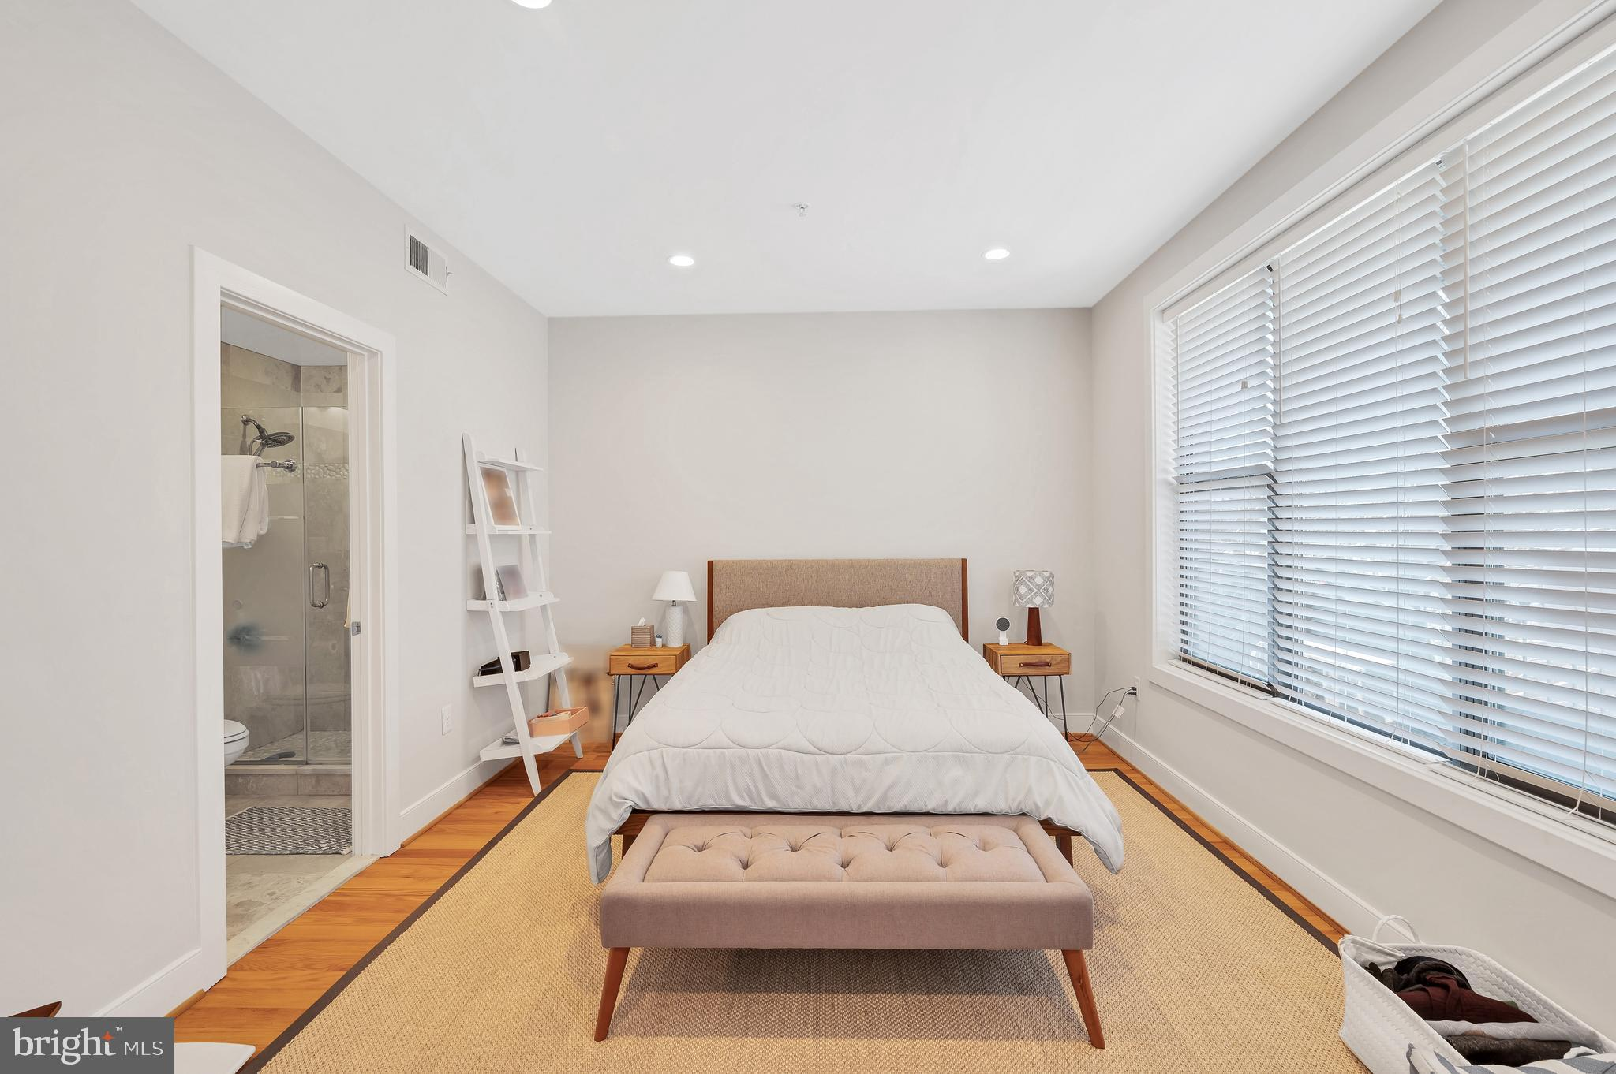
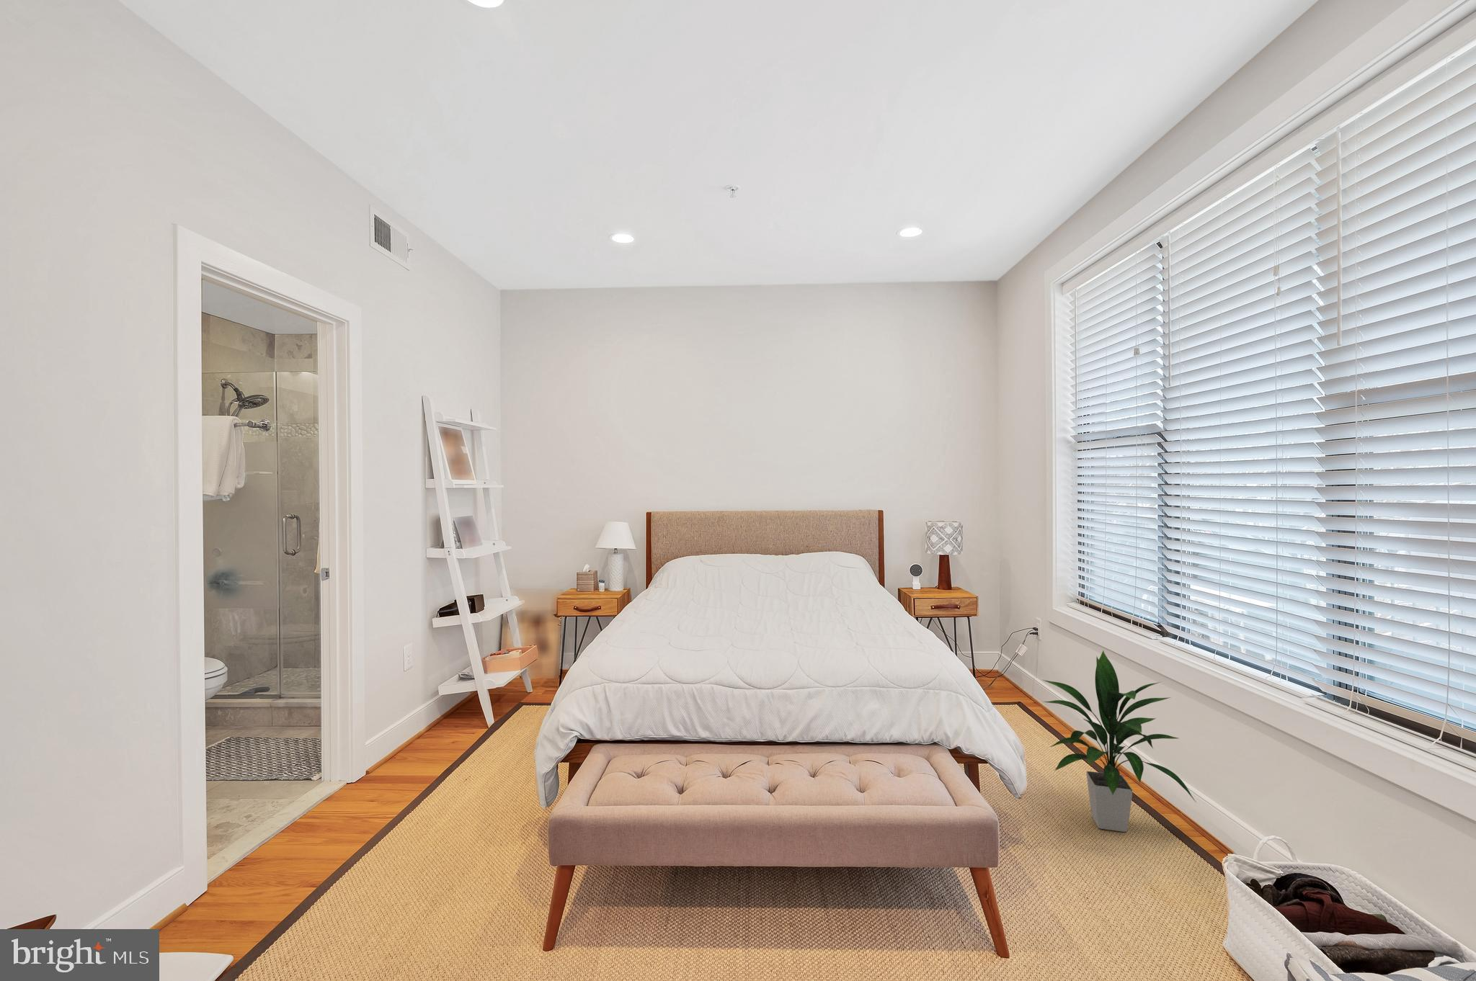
+ indoor plant (1115, 743)
